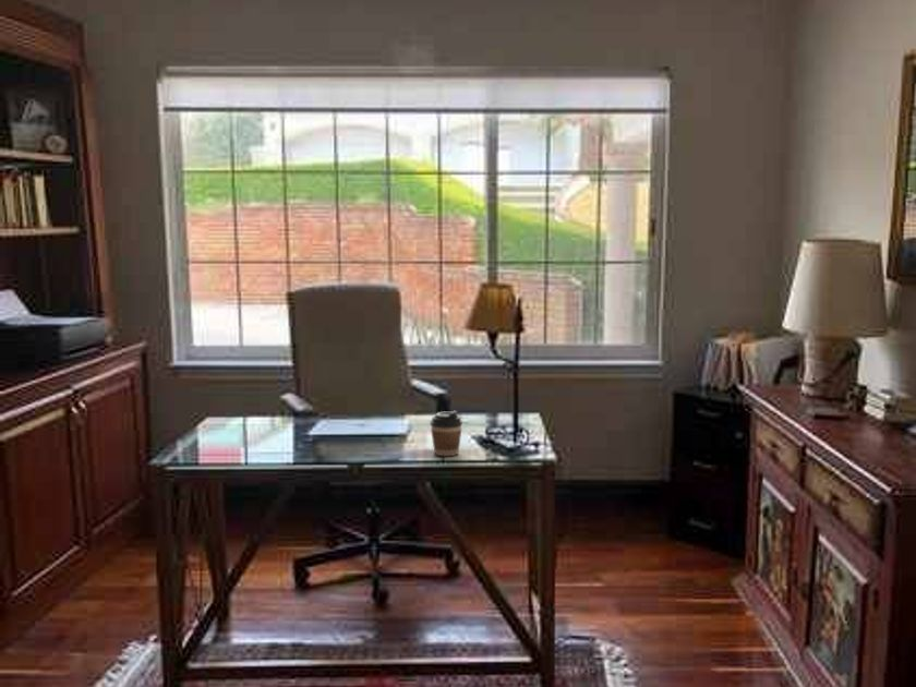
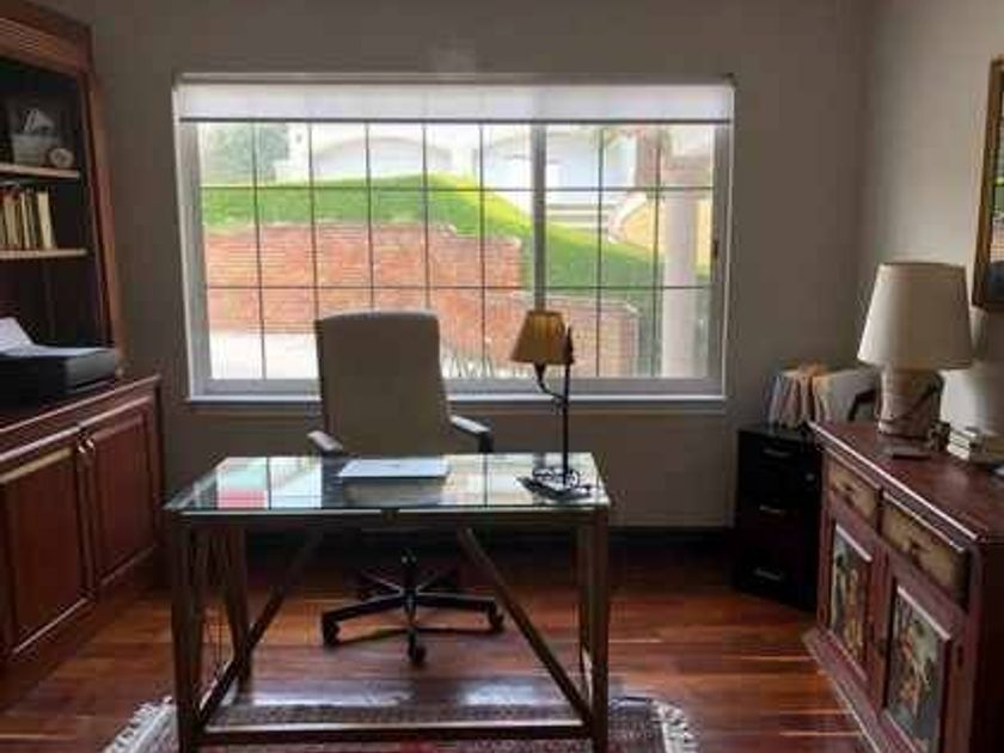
- coffee cup (446, 432)
